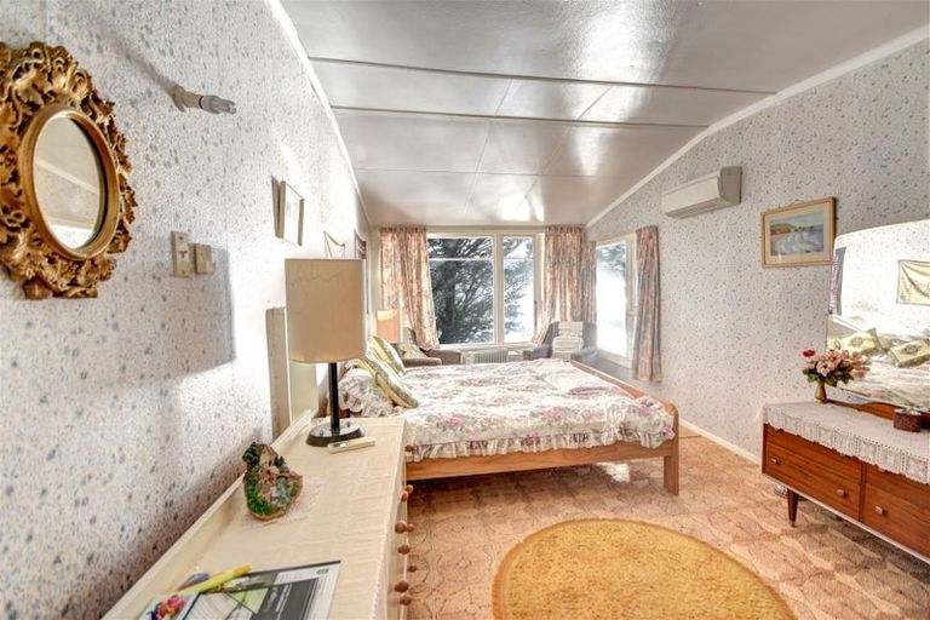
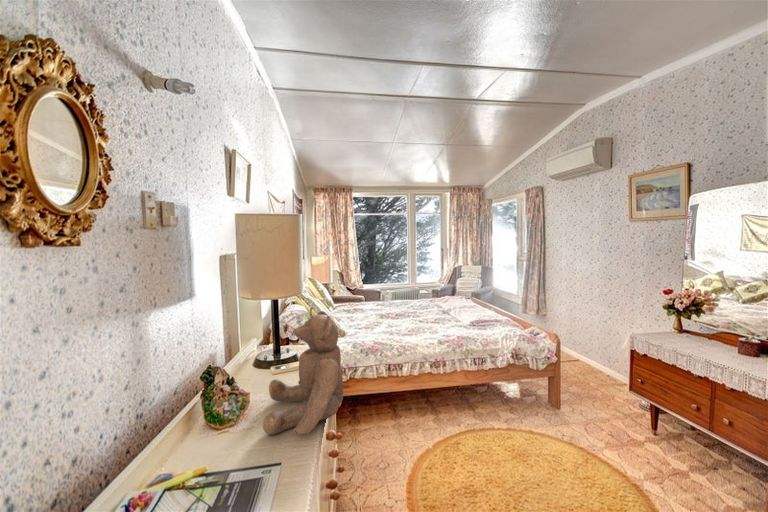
+ teddy bear (302, 363)
